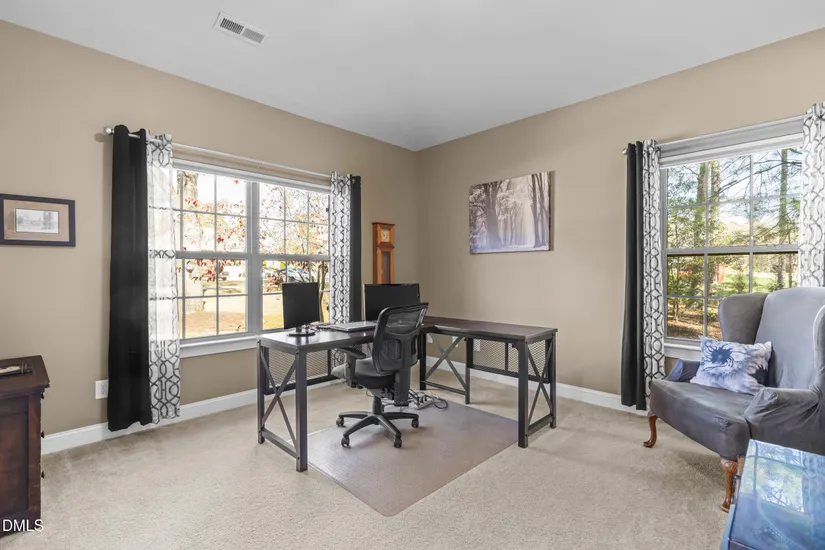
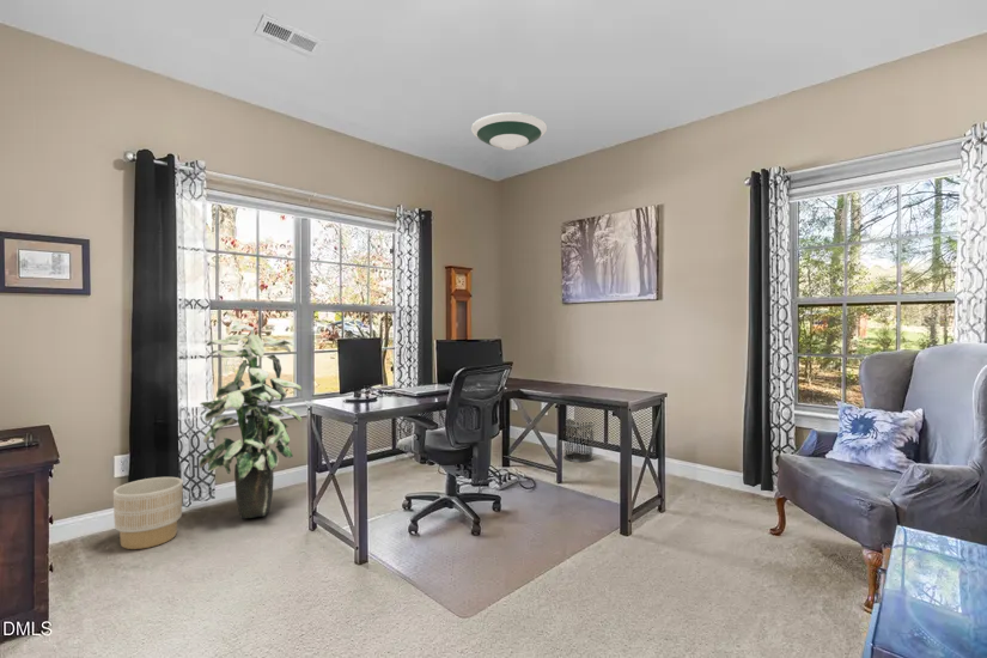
+ indoor plant (249, 419)
+ planter (148, 512)
+ waste bin (579, 437)
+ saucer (508, 138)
